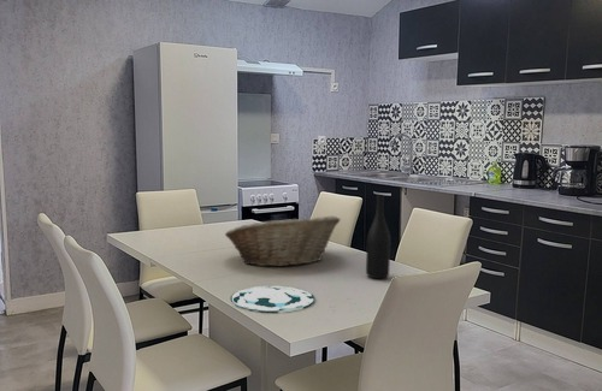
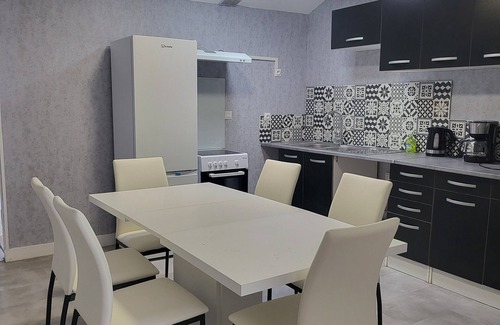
- plate (272, 294)
- wine bottle (378, 236)
- fruit basket (283, 236)
